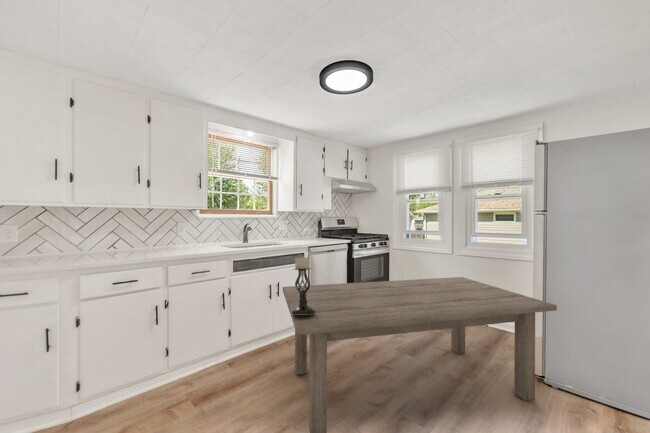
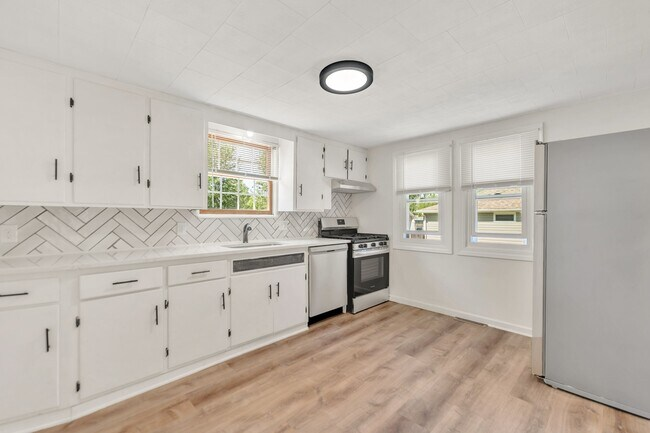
- dining table (404, 332)
- candle holder (303, 287)
